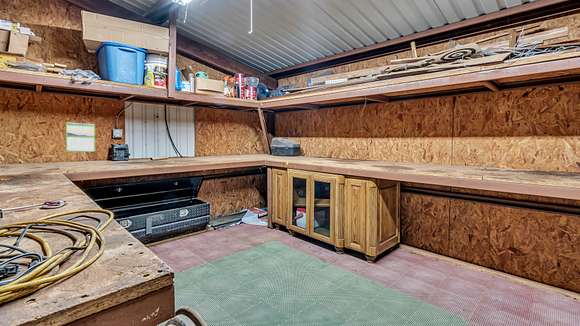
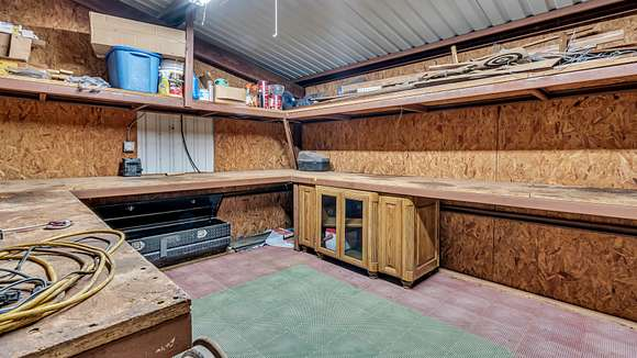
- calendar (80, 137)
